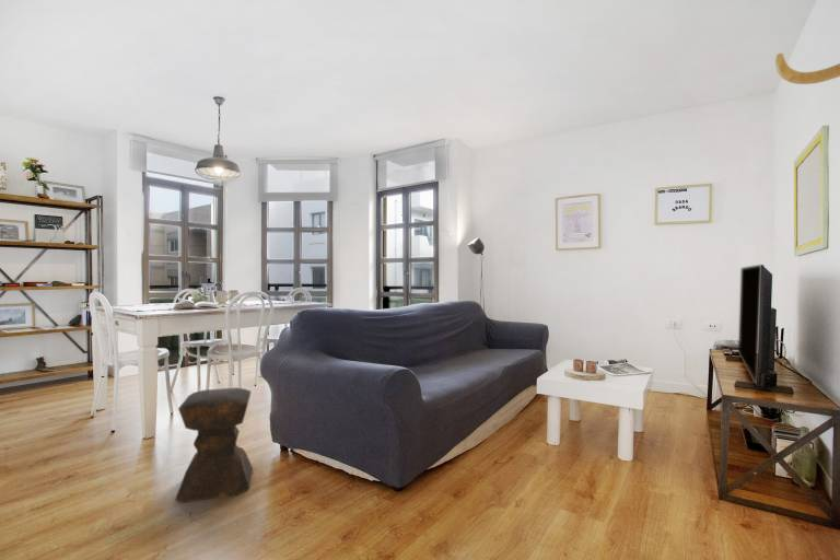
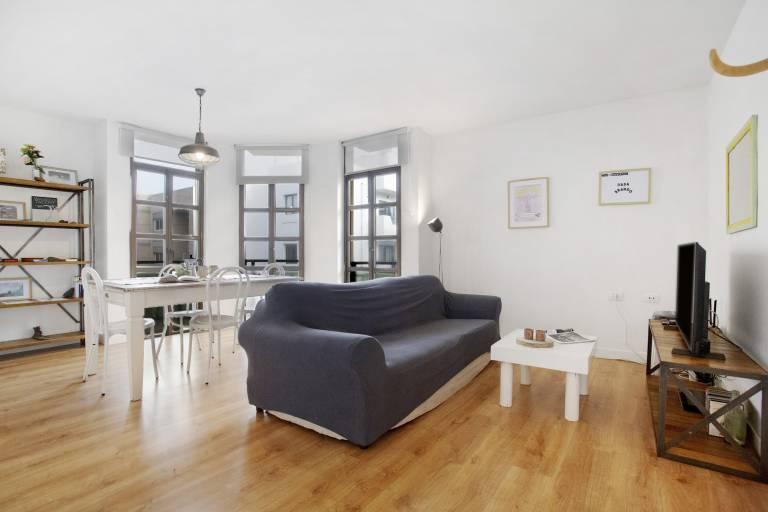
- stool (217, 439)
